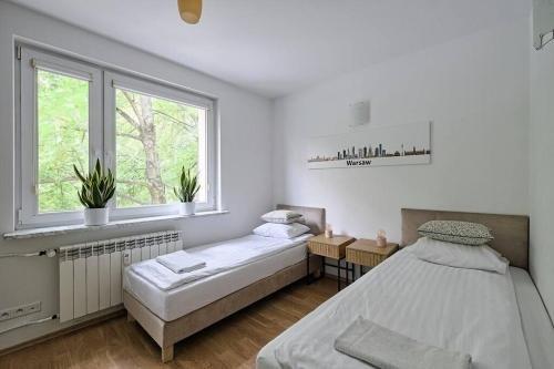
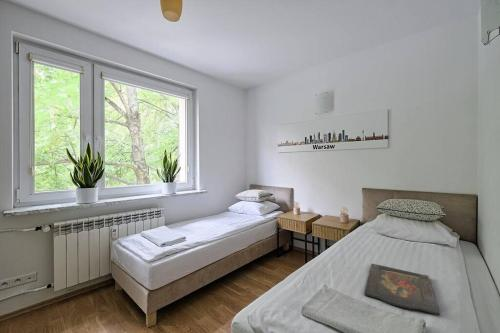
+ tray (398, 285)
